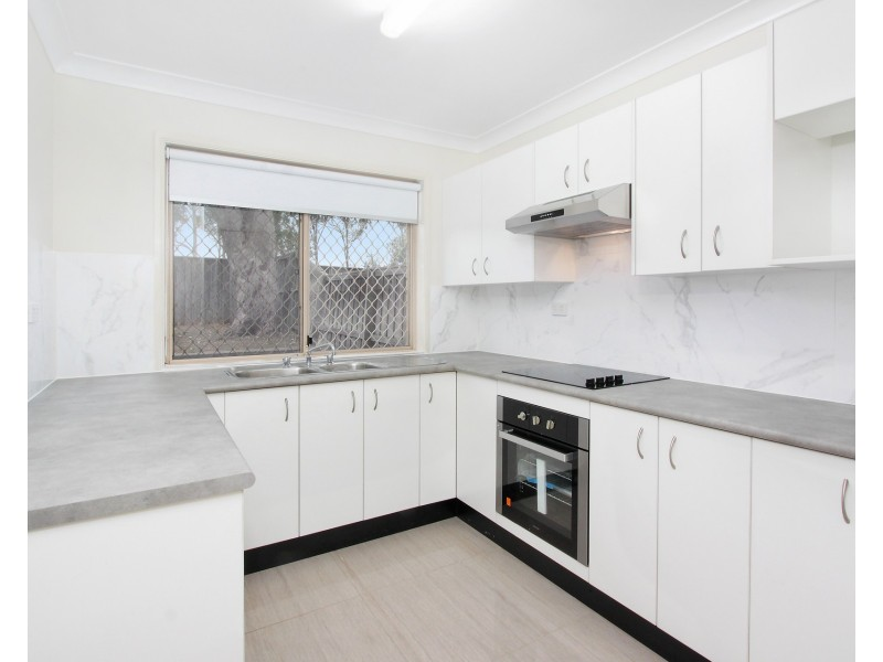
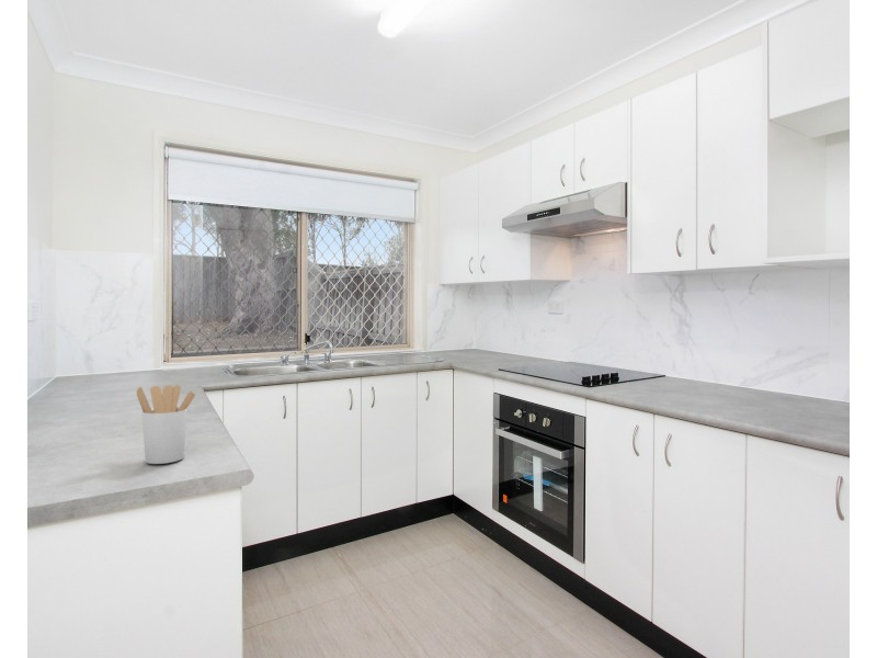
+ utensil holder (164, 420)
